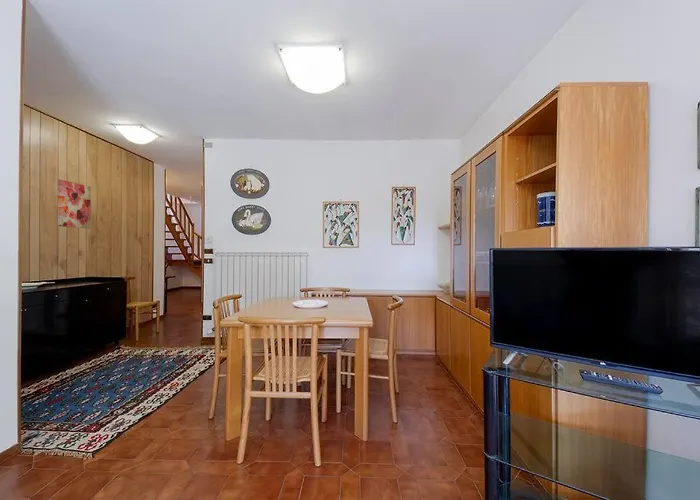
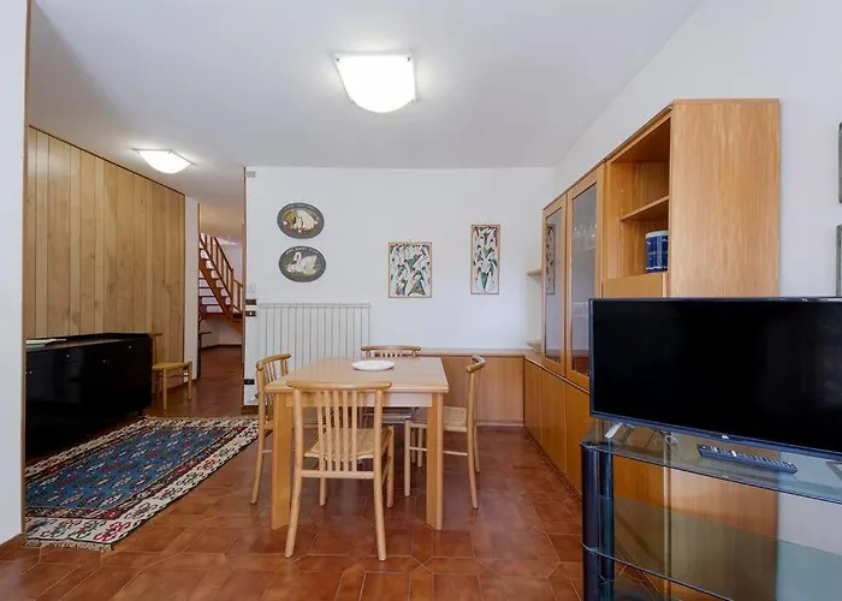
- wall art (75, 205)
